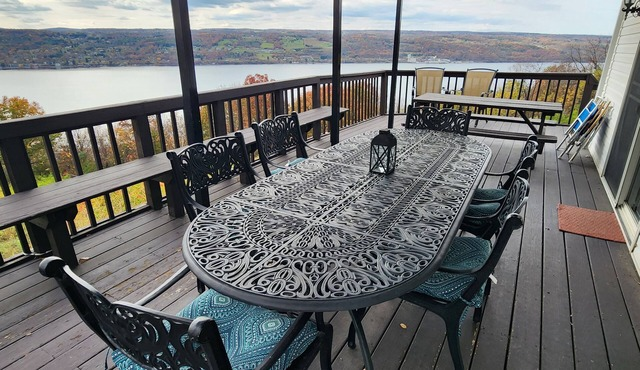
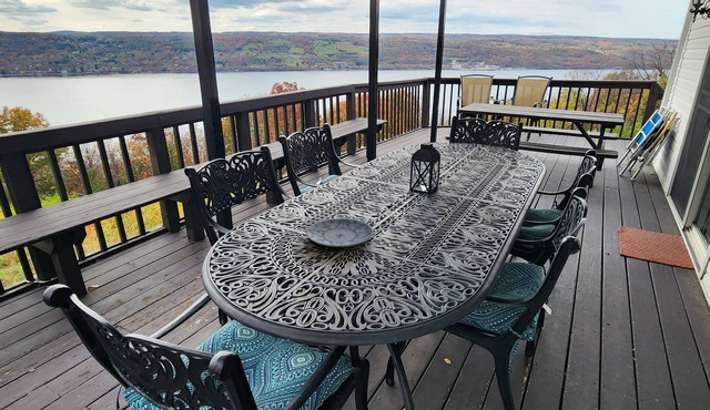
+ plate (339, 234)
